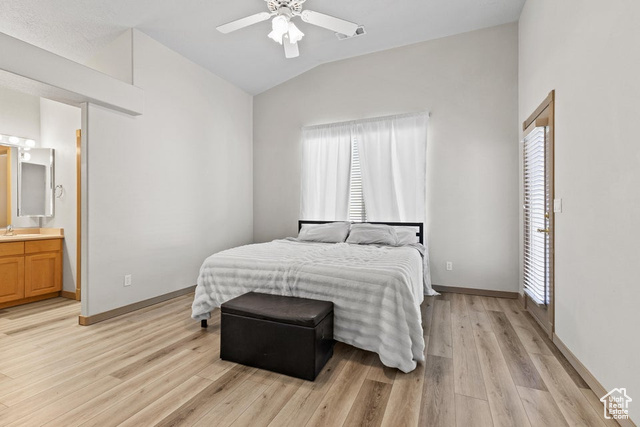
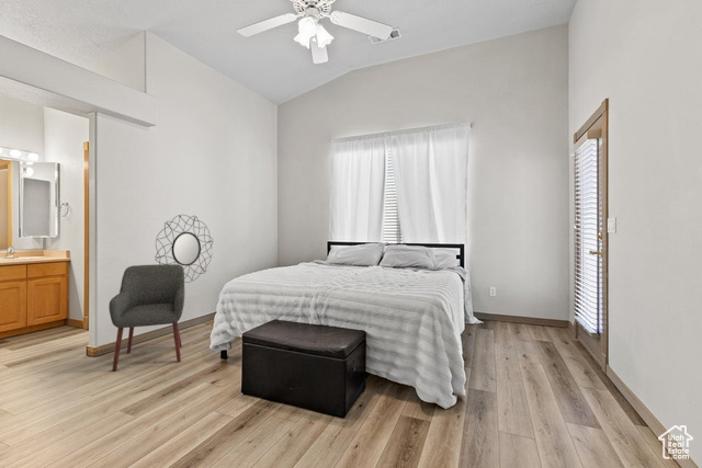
+ chair (151, 311)
+ home mirror (186, 249)
